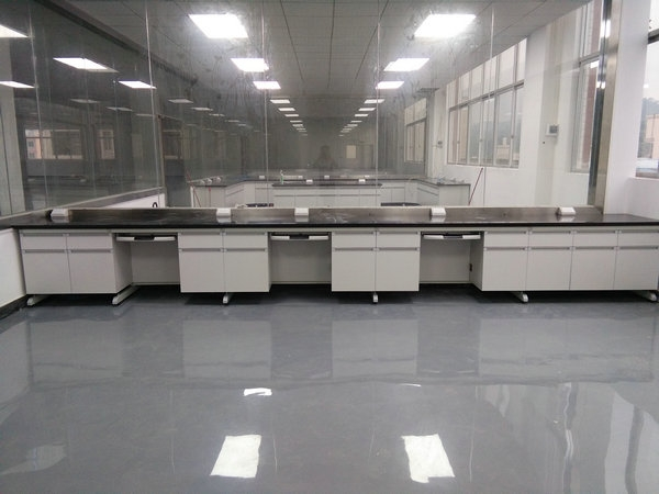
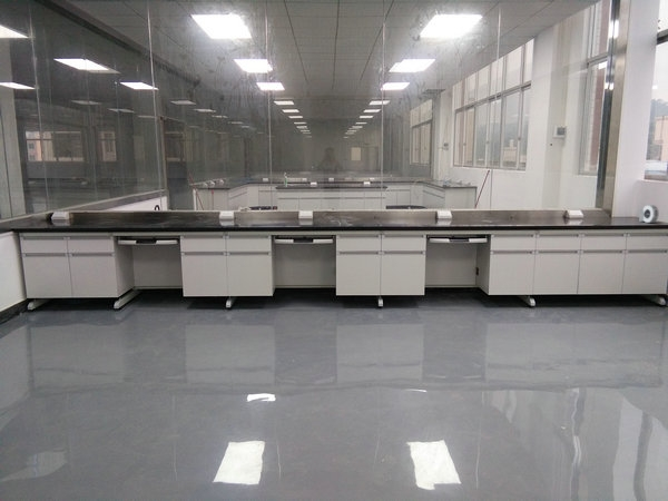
+ alarm clock (649, 214)
